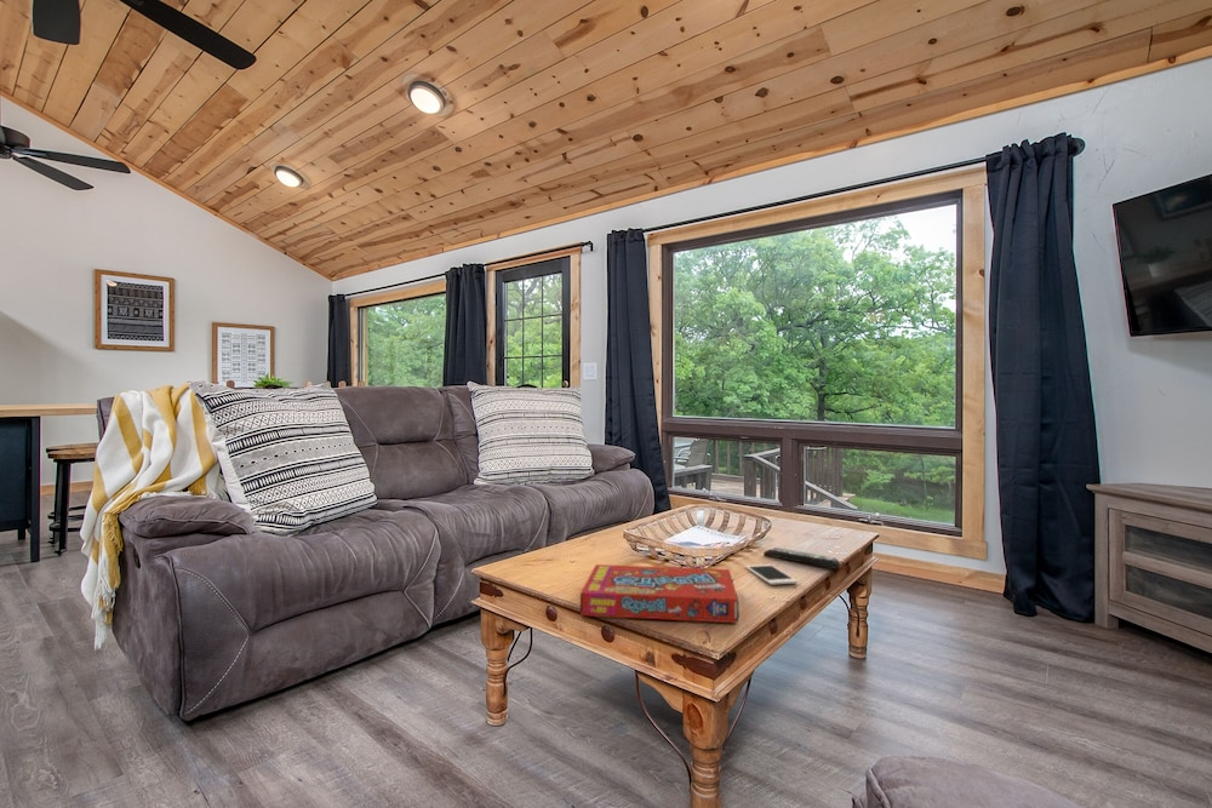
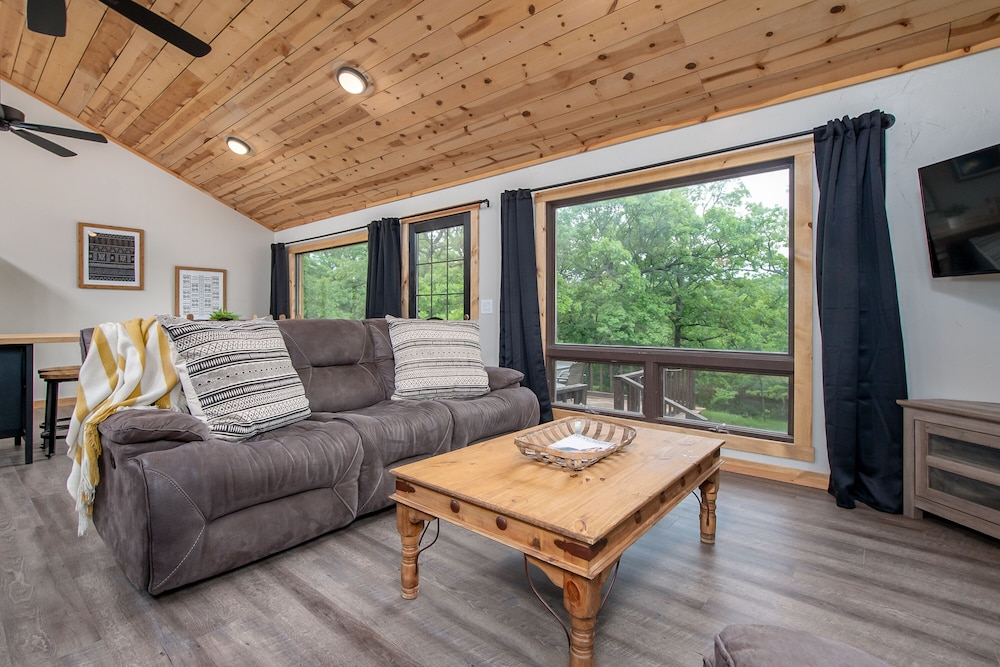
- snack box (659, 590)
- remote control (800, 557)
- cell phone (770, 573)
